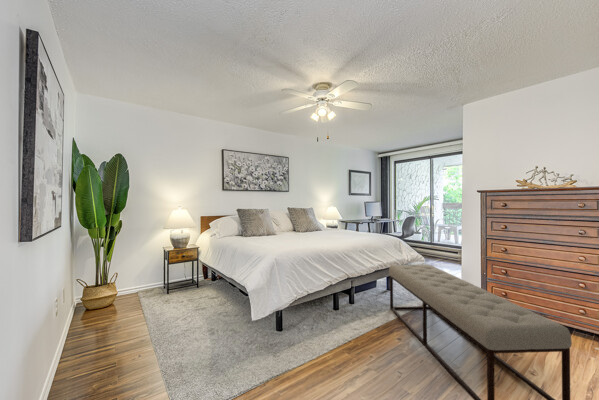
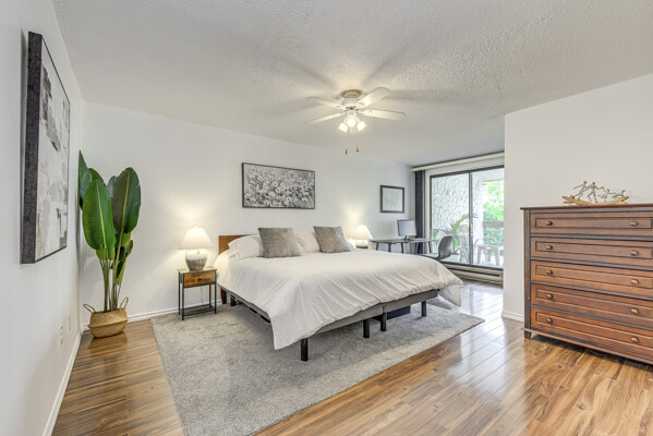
- bench (450, 314)
